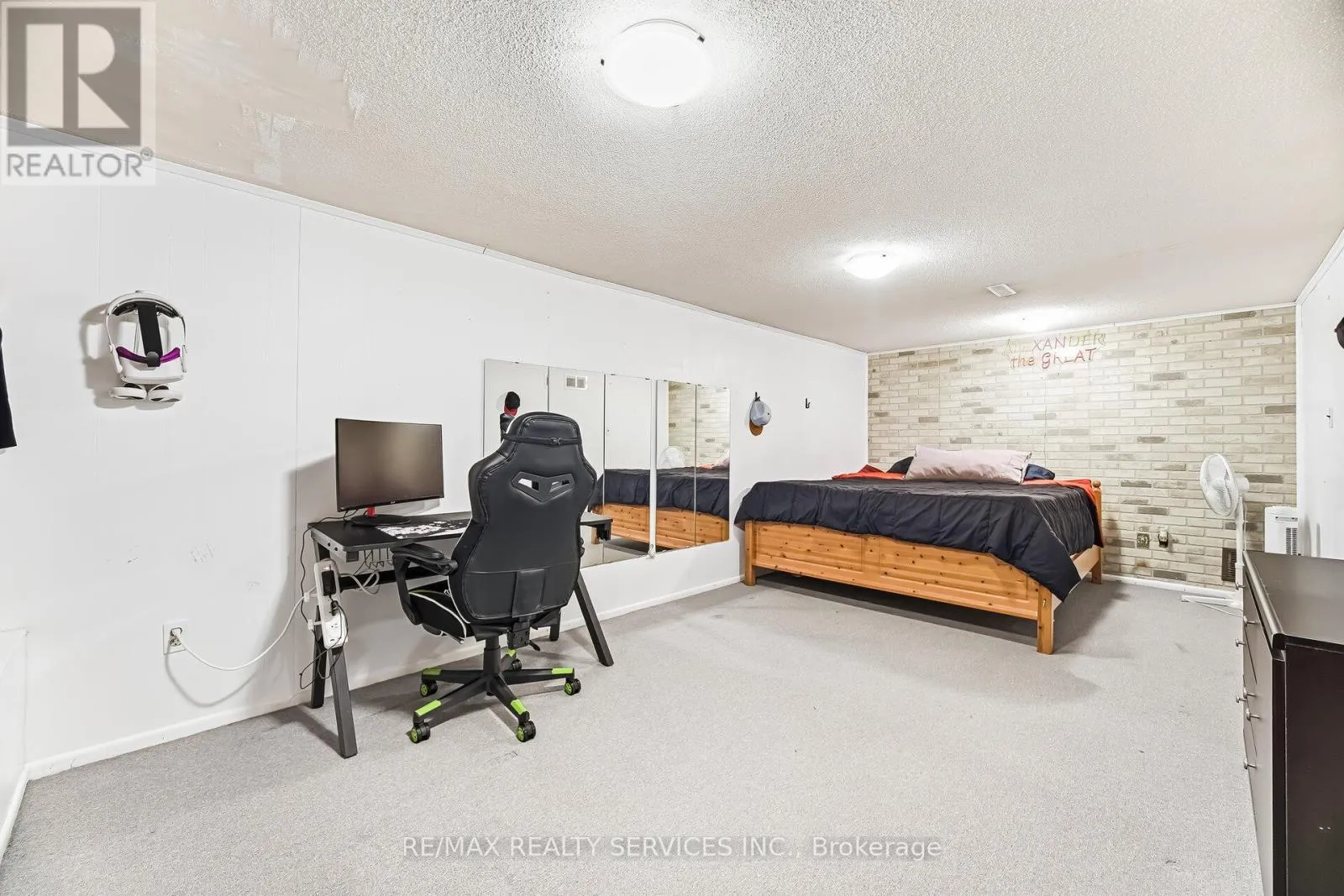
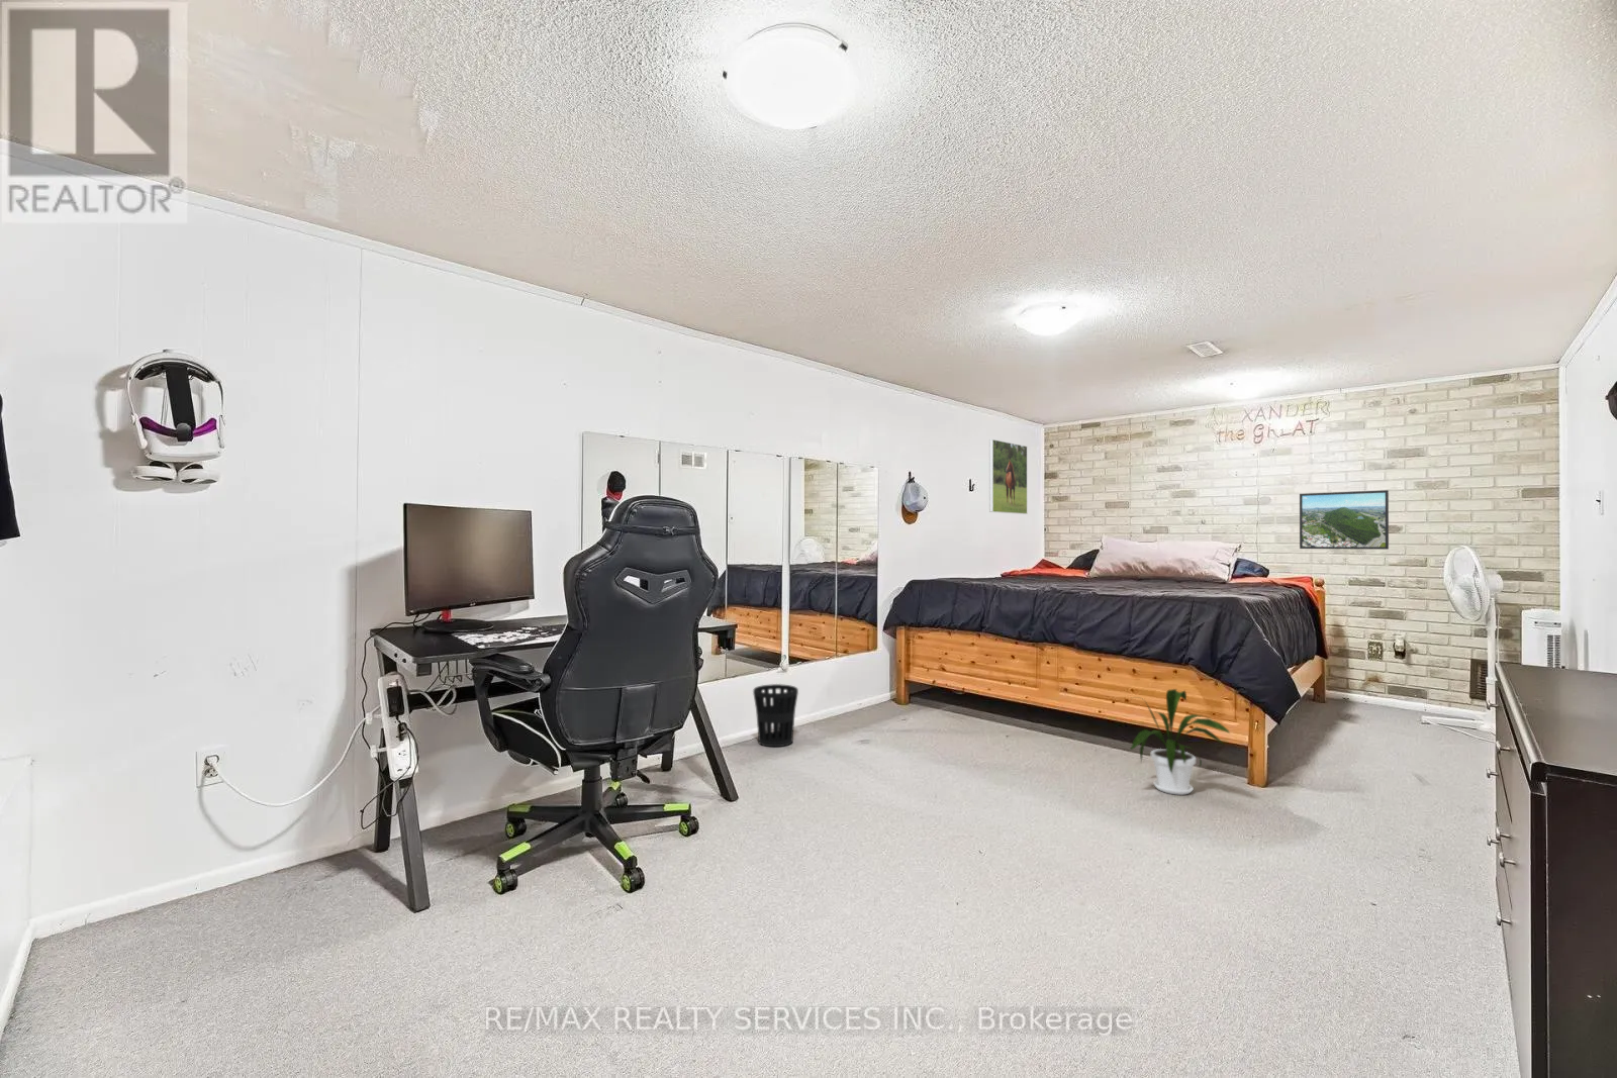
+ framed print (1008, 478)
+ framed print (1343, 520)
+ wastebasket (775, 716)
+ house plant (1177, 736)
